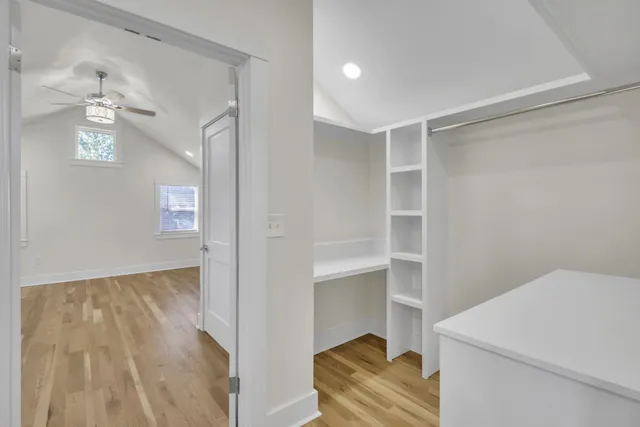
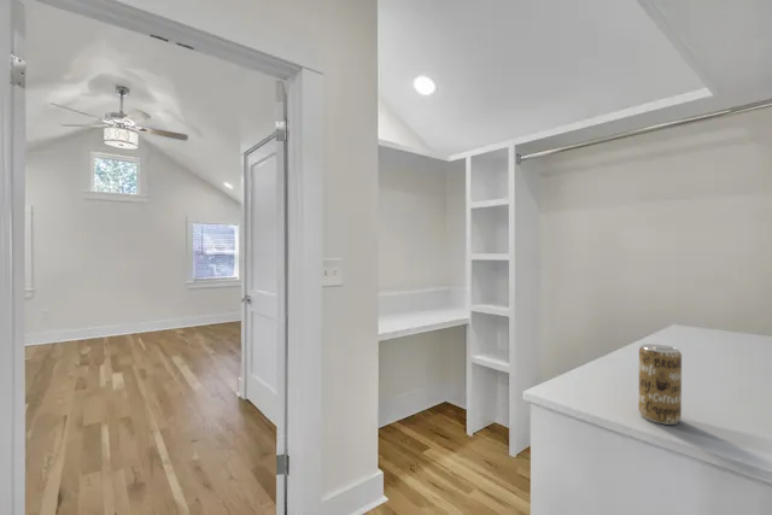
+ beverage can (659, 382)
